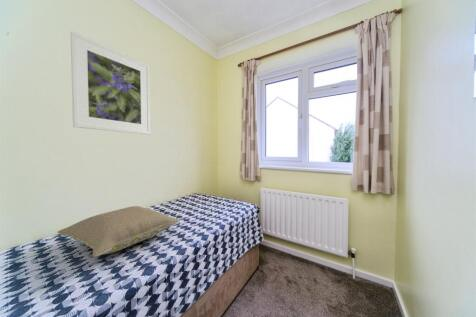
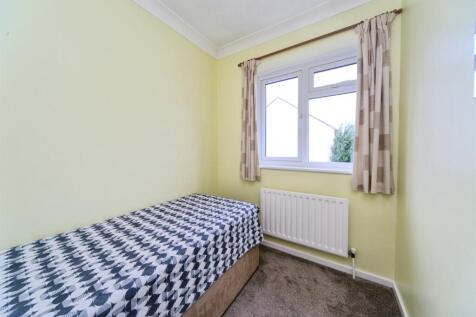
- pillow (123, 225)
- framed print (117, 91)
